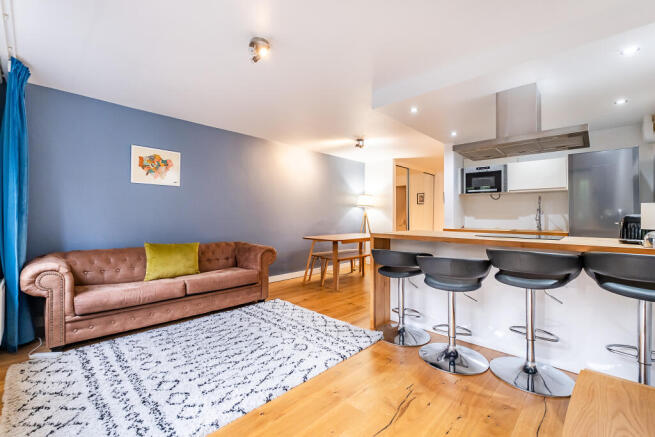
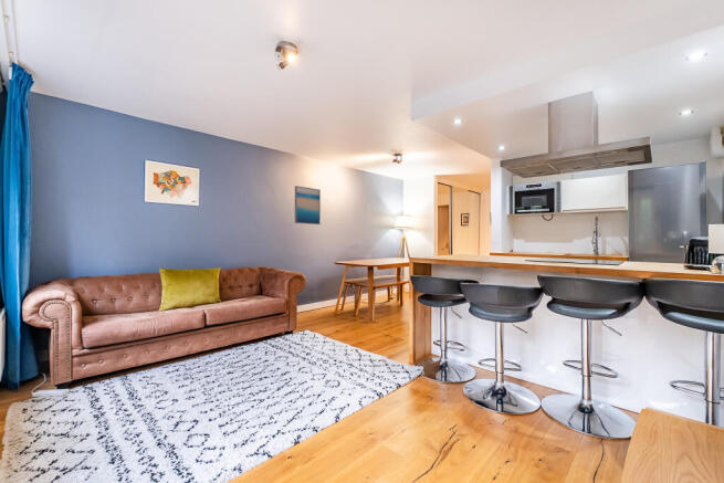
+ wall art (307, 206)
